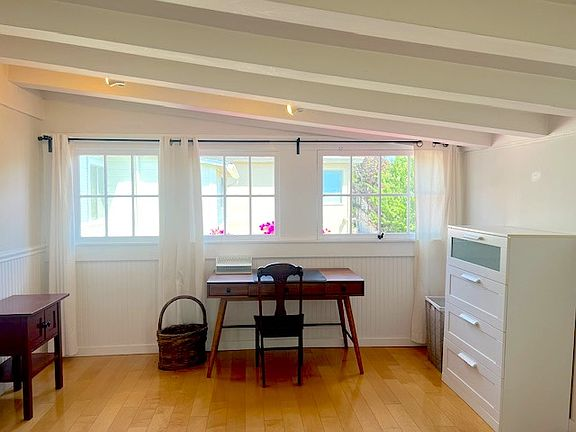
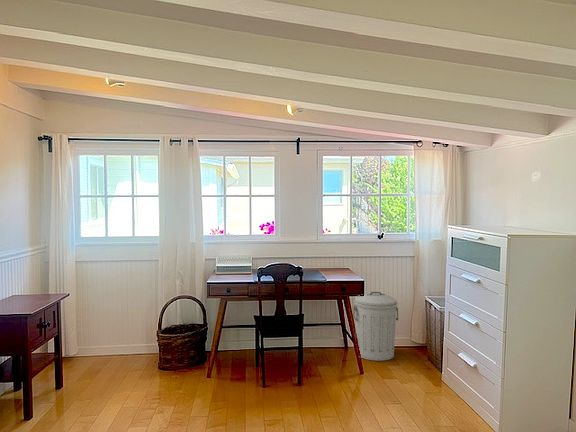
+ trash can (375, 323)
